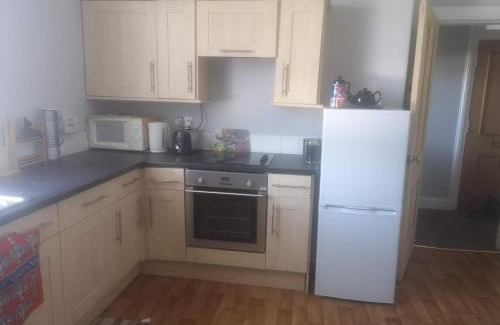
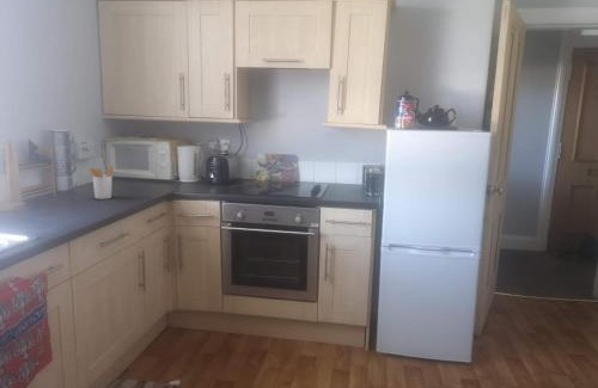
+ utensil holder (99, 181)
